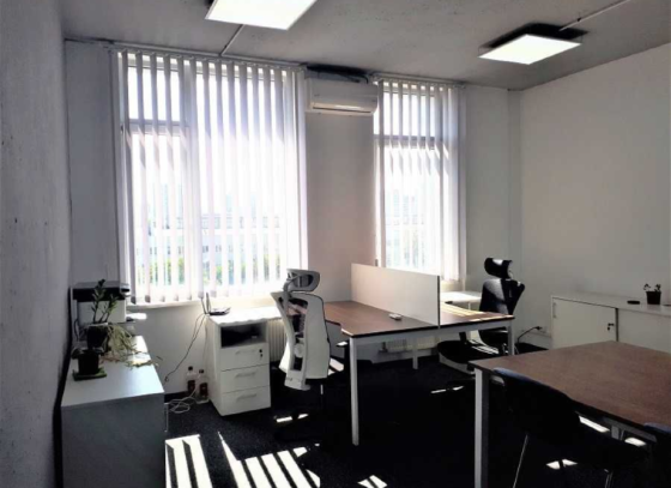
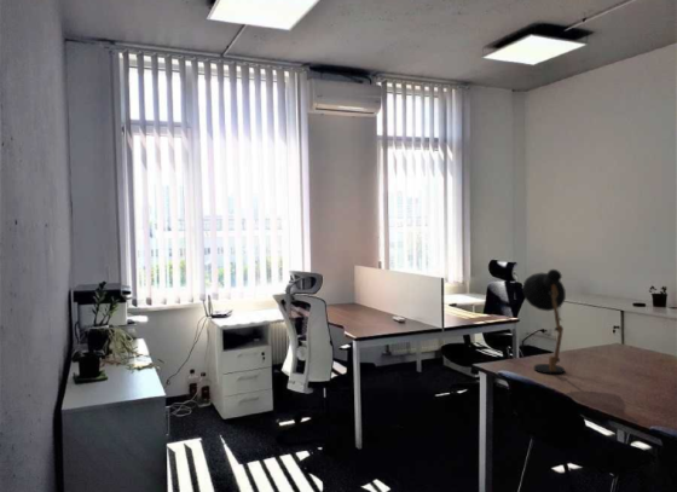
+ desk lamp (555, 318)
